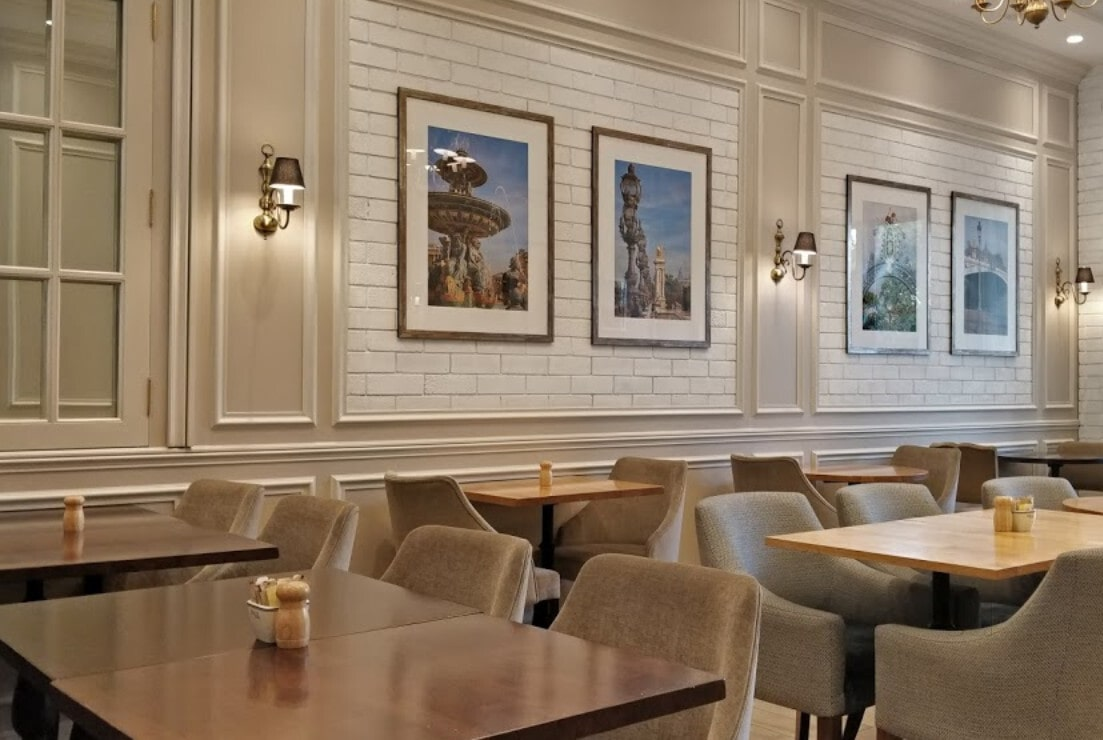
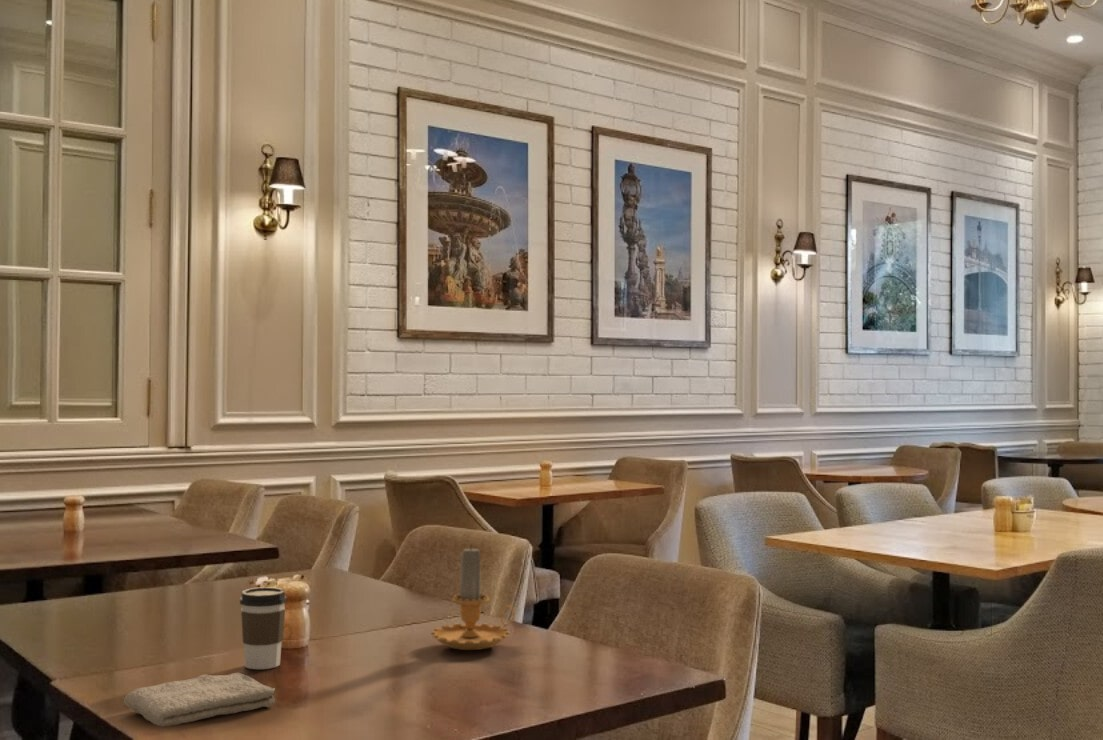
+ washcloth (202, 697)
+ coffee cup (262, 628)
+ candle (478, 593)
